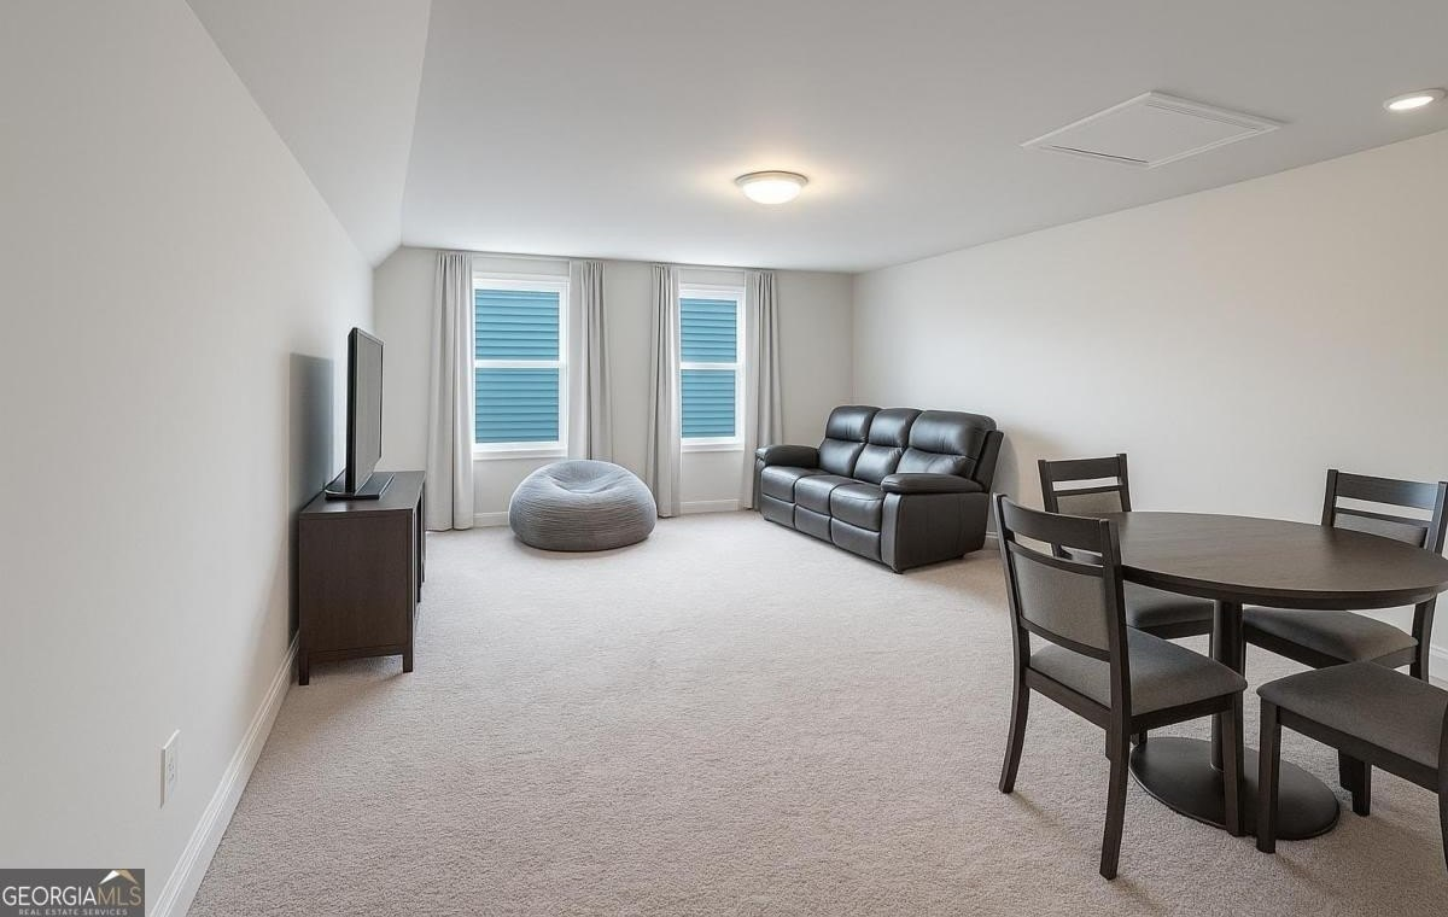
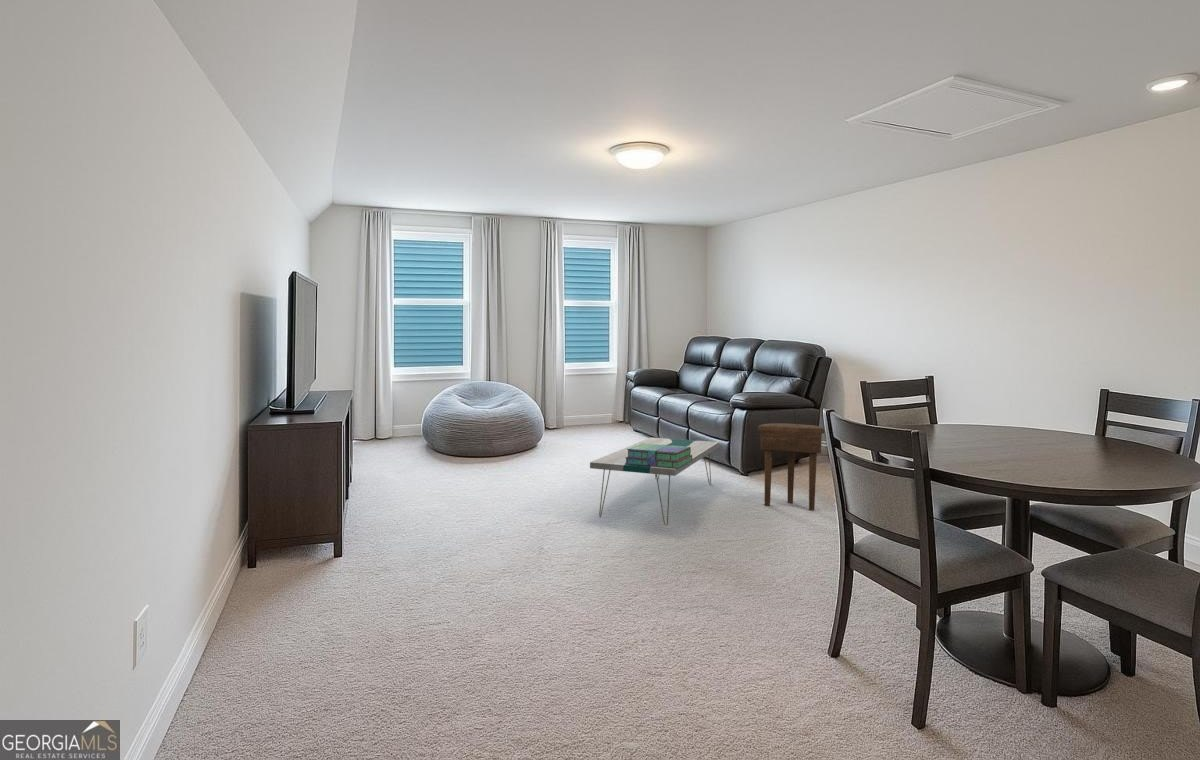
+ side table (790, 466)
+ stack of books (659, 454)
+ coffee table (660, 474)
